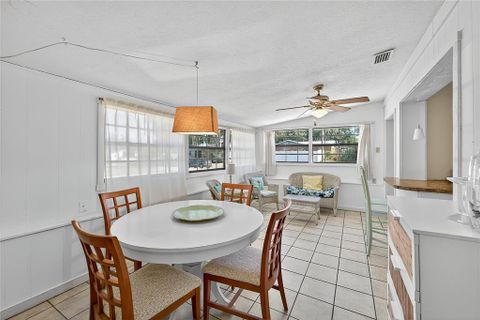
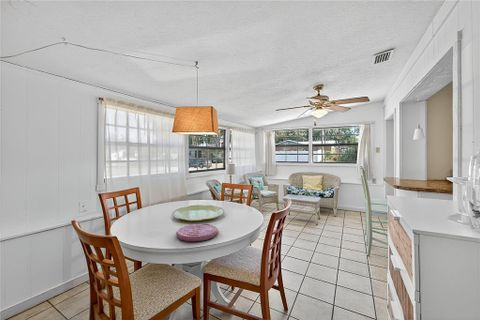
+ plate (197, 231)
